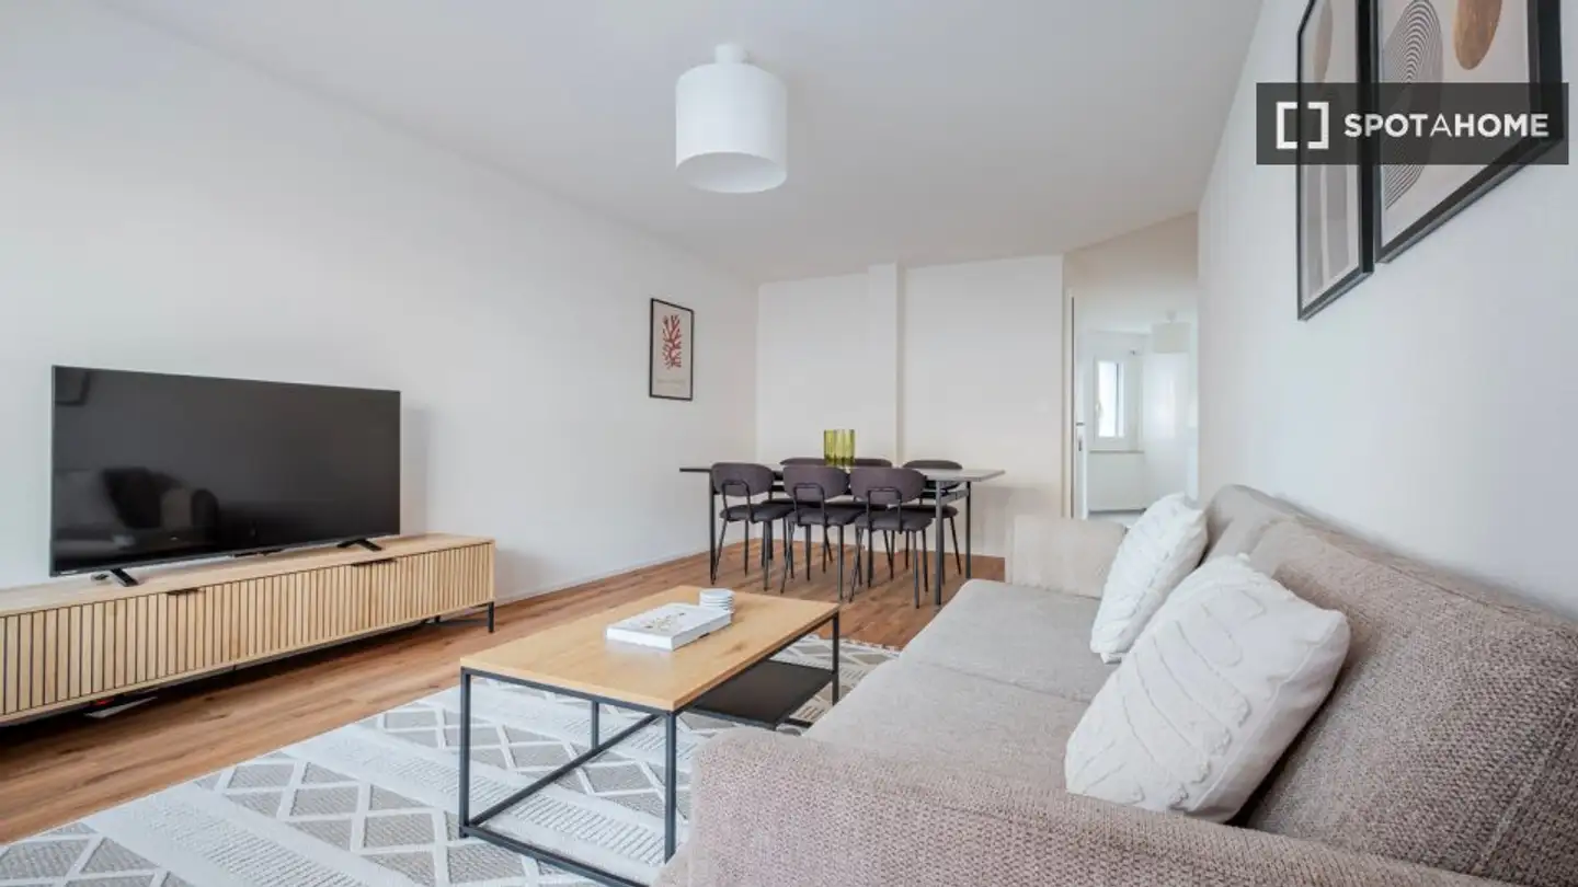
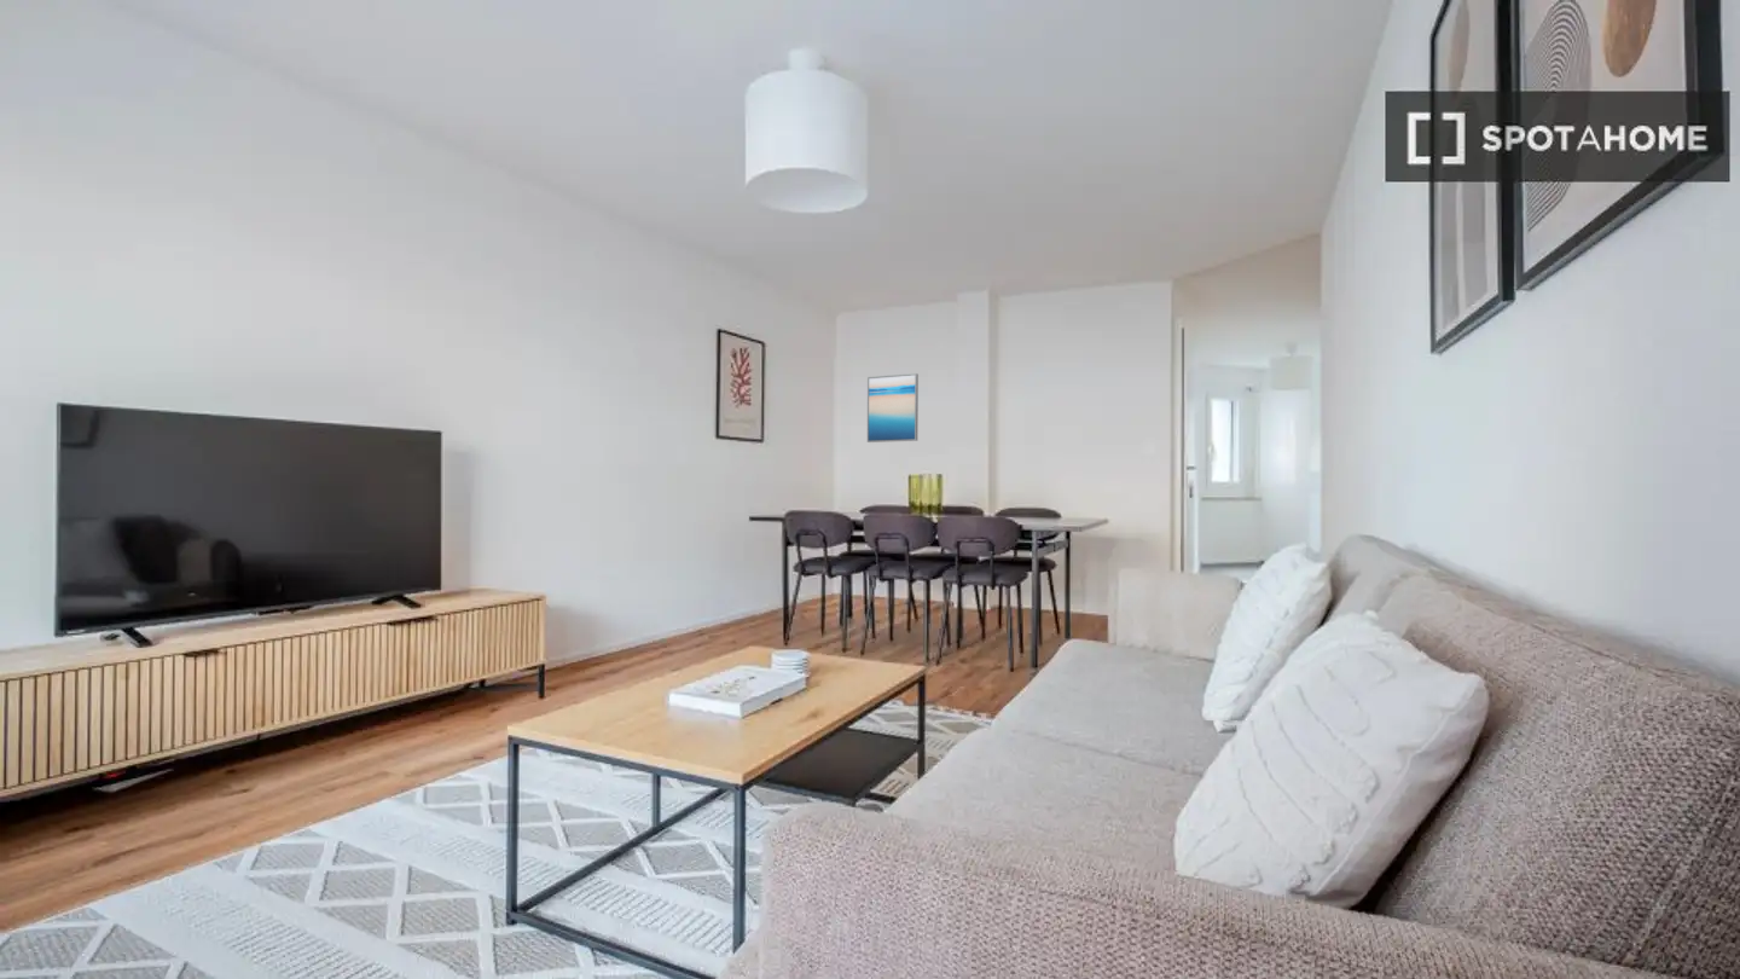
+ wall art (892, 409)
